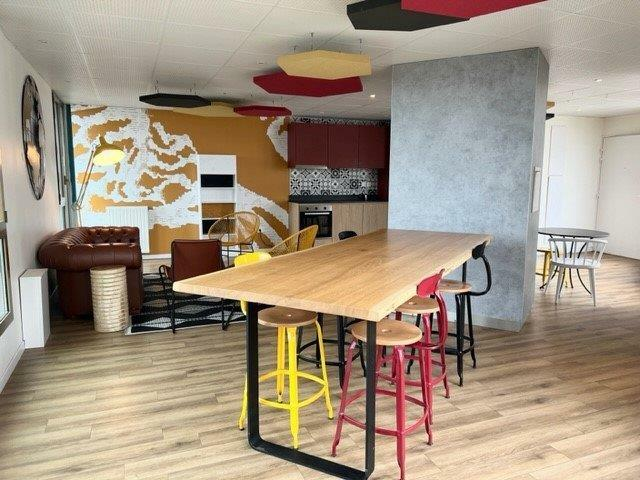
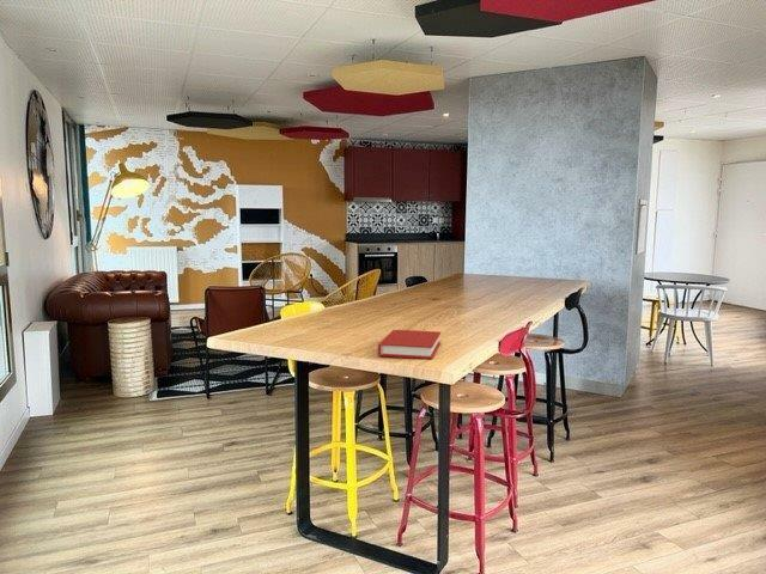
+ book (411, 343)
